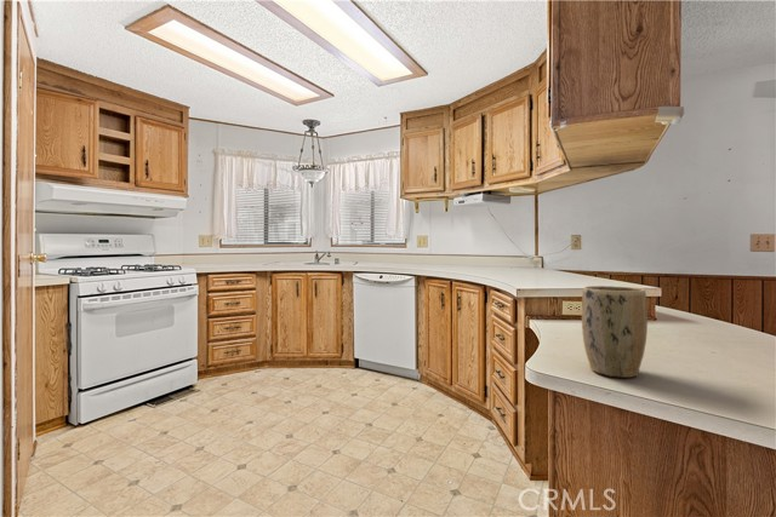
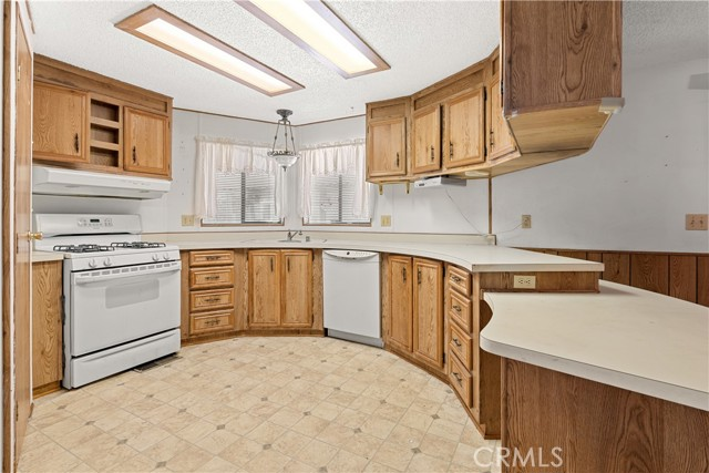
- plant pot (612, 329)
